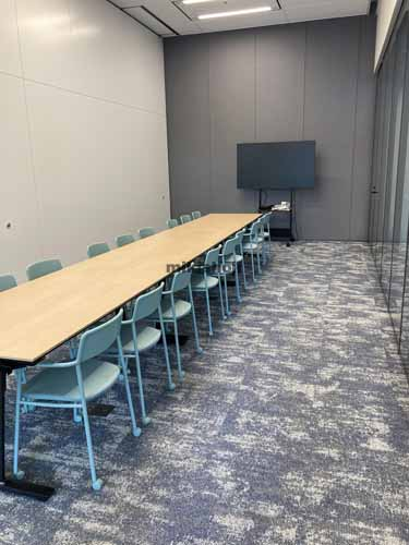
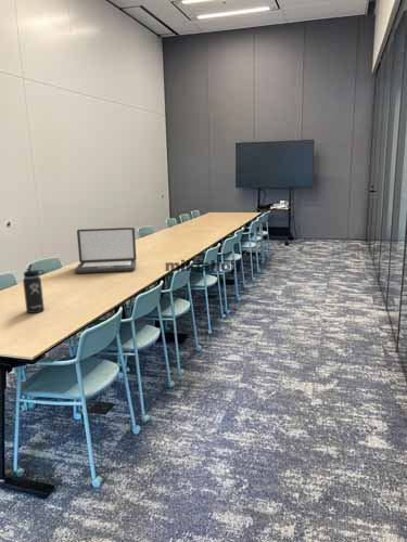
+ thermos bottle (35, 287)
+ laptop (105, 249)
